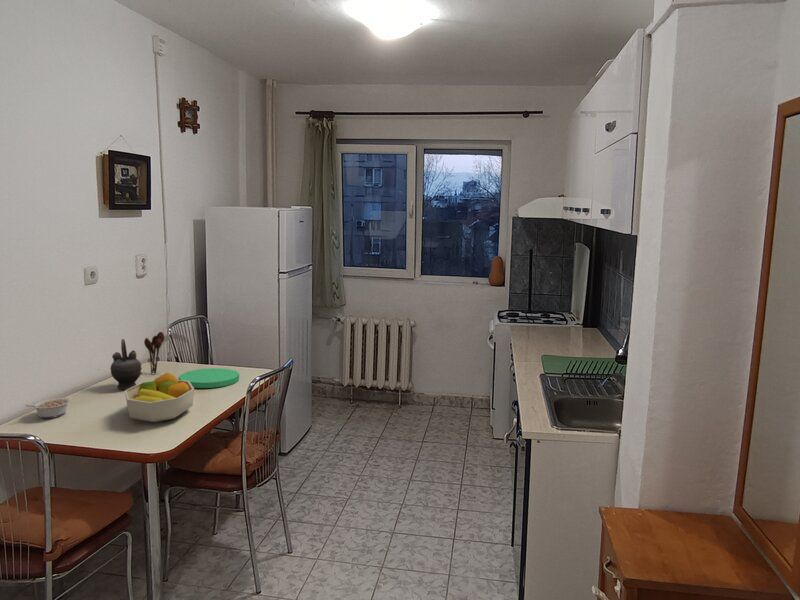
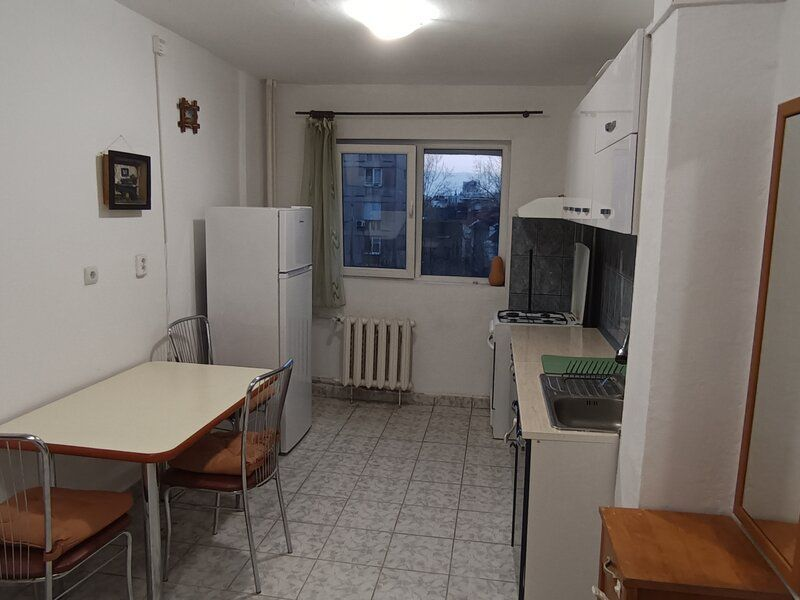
- plate (209, 377)
- fruit bowl (160, 396)
- teapot (126, 362)
- utensil holder (154, 353)
- legume (51, 407)
